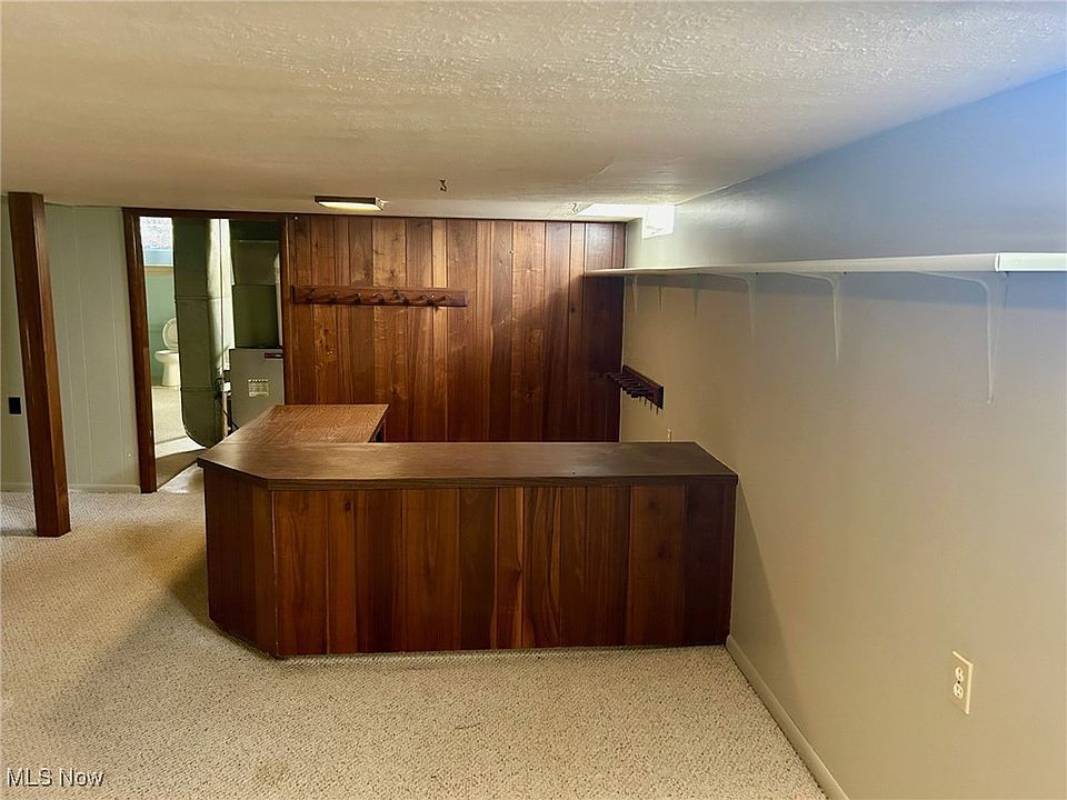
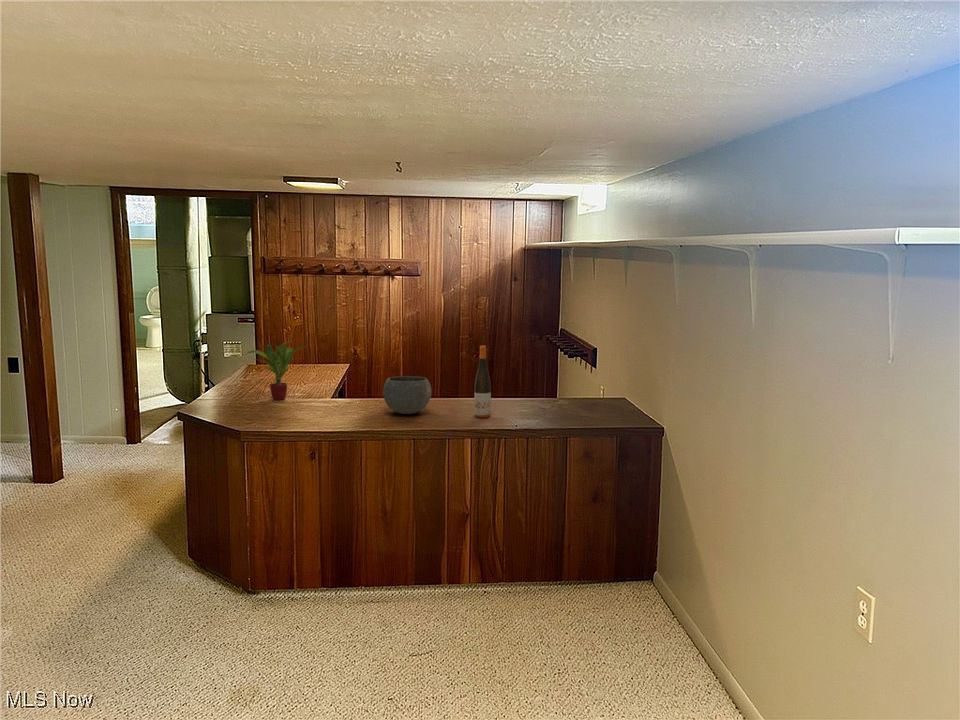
+ potted plant (276, 371)
+ wine bottle (482, 381)
+ bowl (407, 395)
